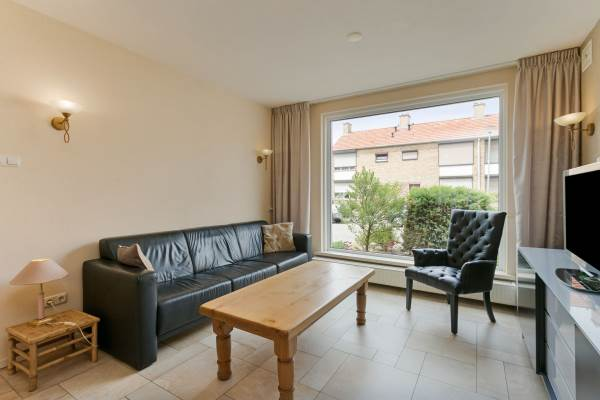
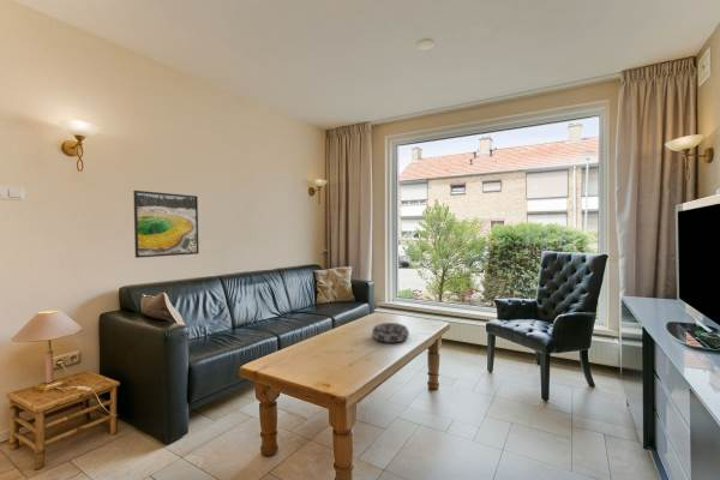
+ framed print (168, 224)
+ decorative bowl (390, 332)
